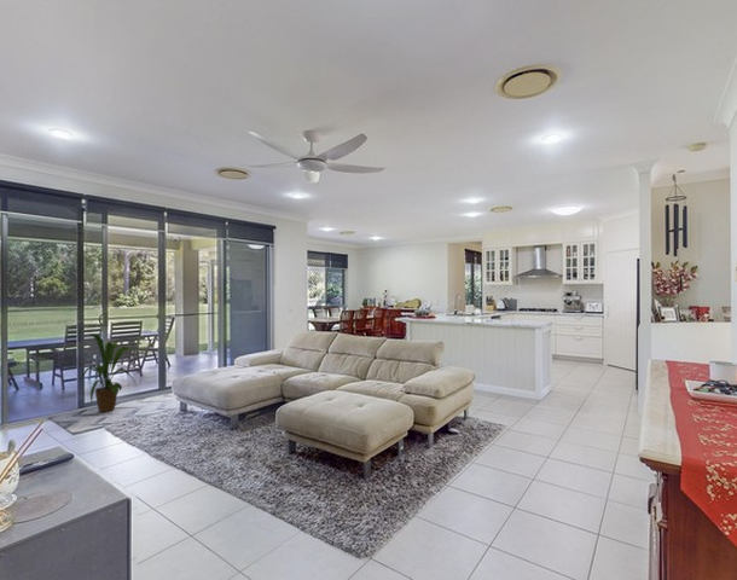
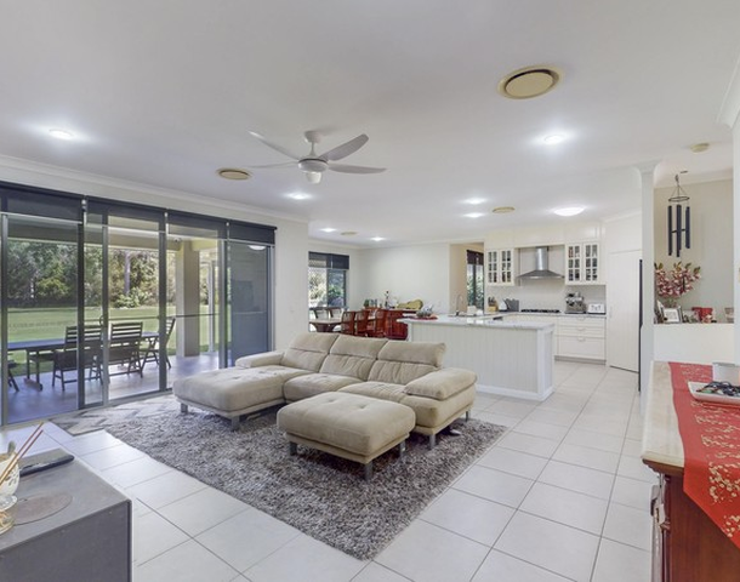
- house plant (115, 371)
